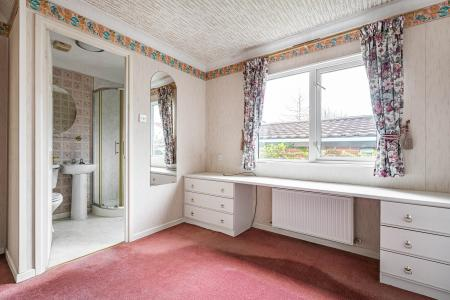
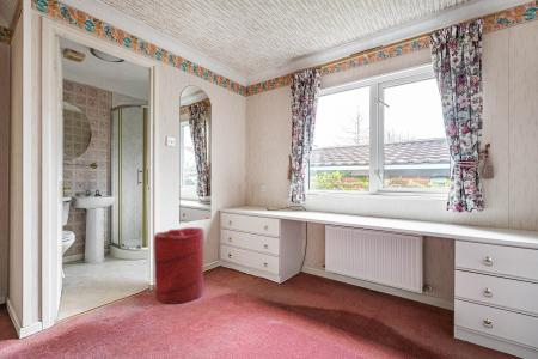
+ laundry hamper (179, 261)
